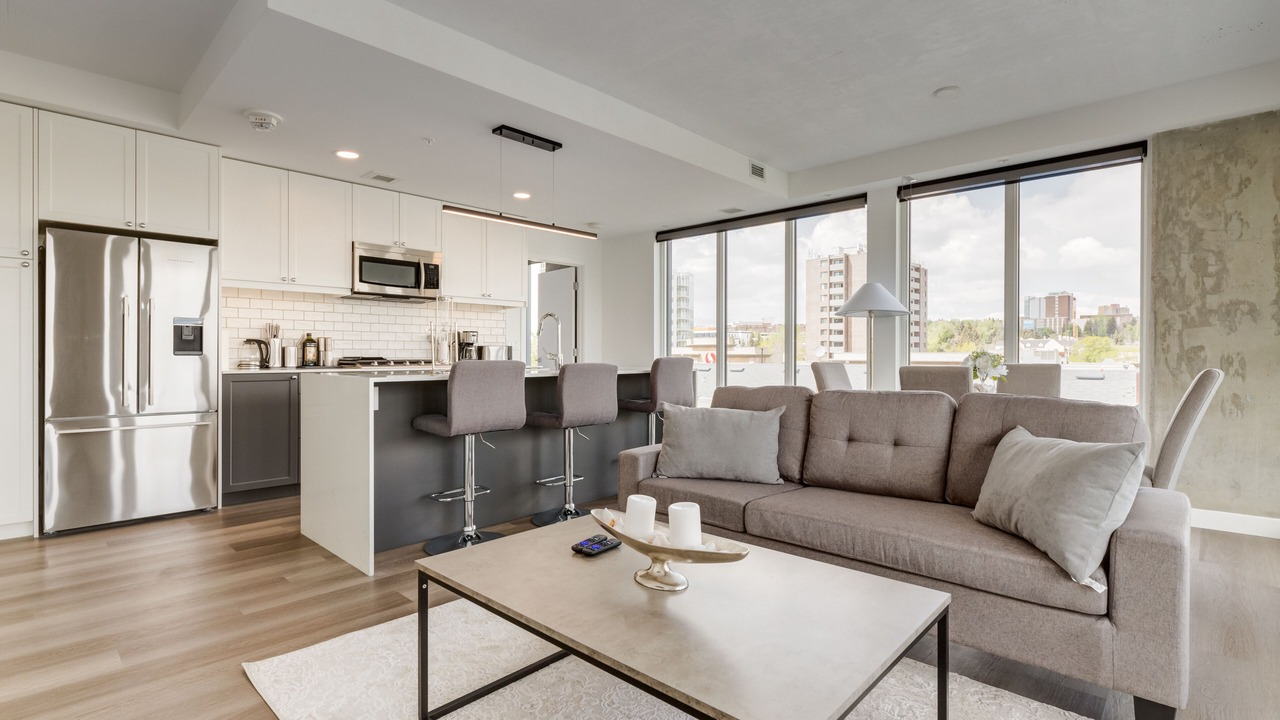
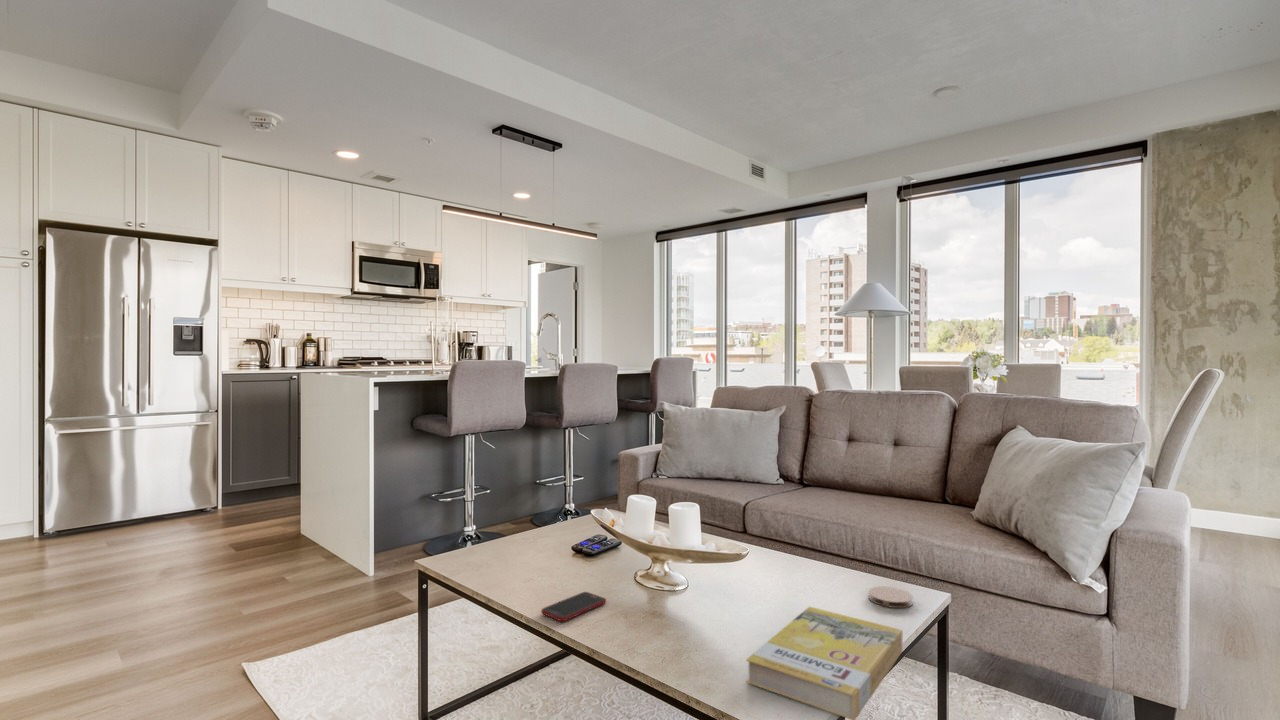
+ book (828, 654)
+ cell phone (574, 606)
+ coaster (890, 596)
